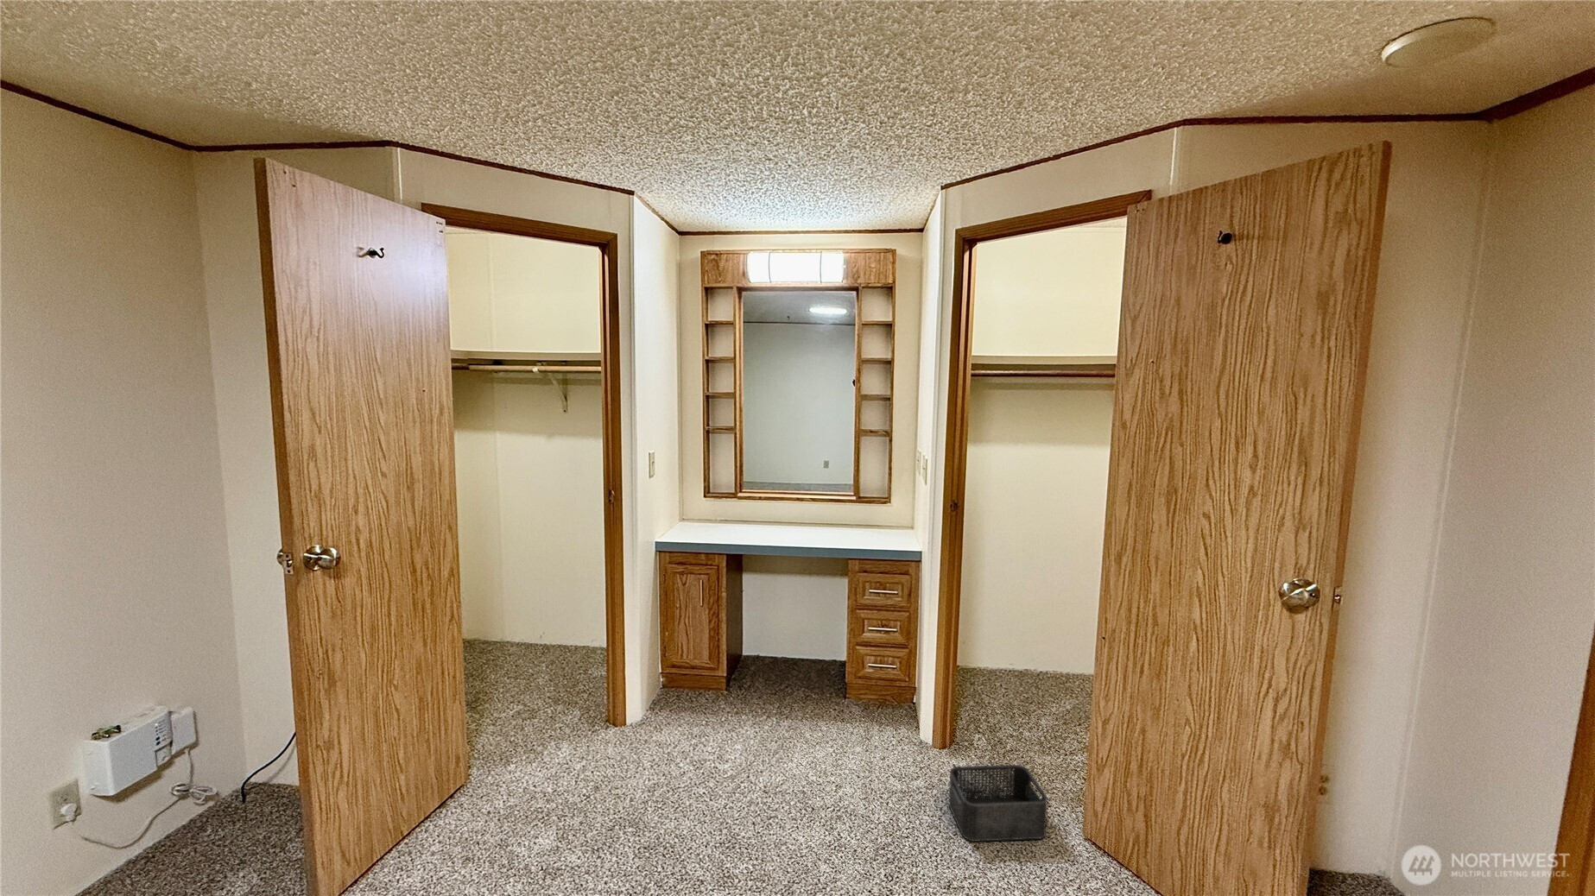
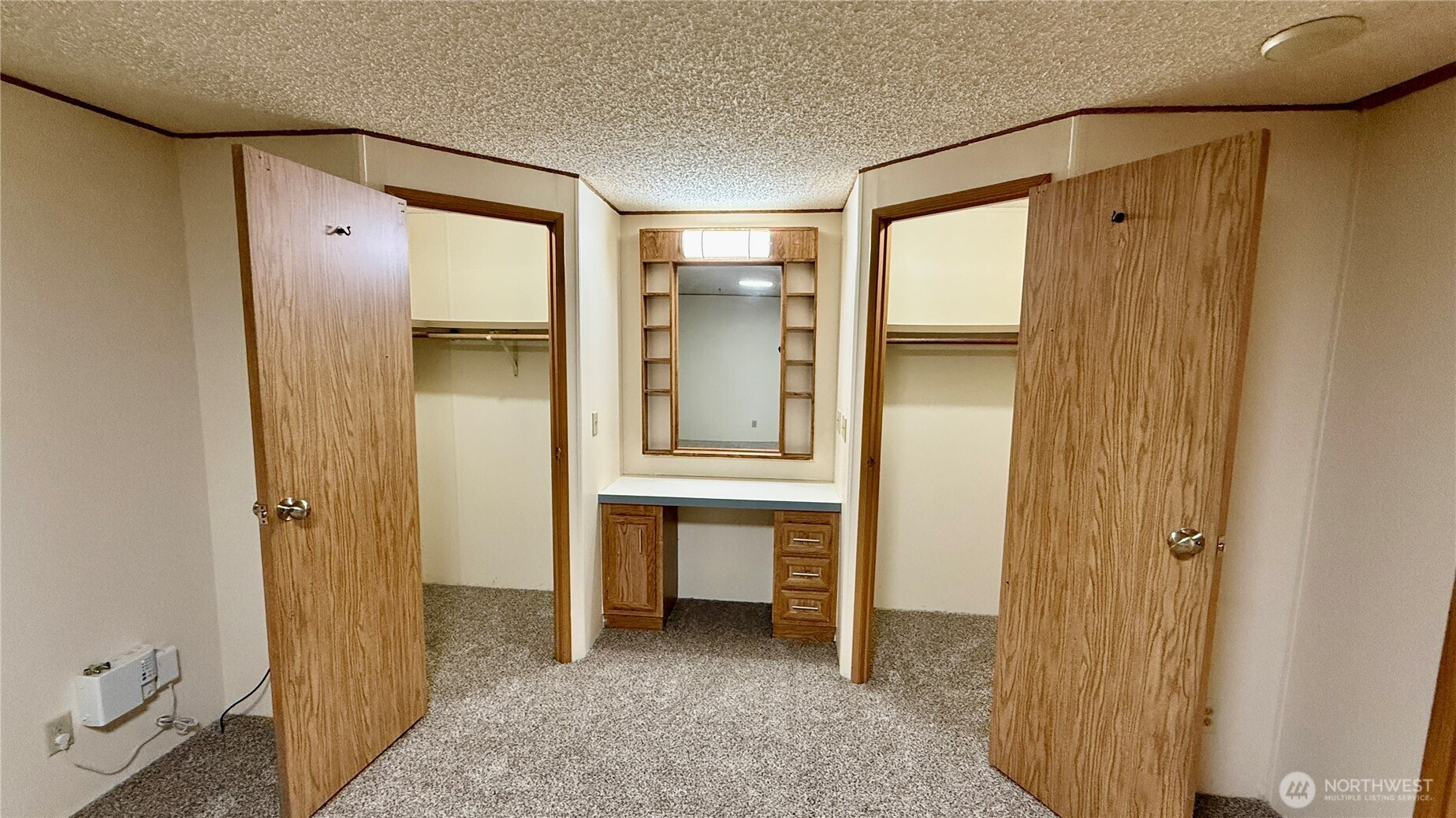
- storage bin (996, 801)
